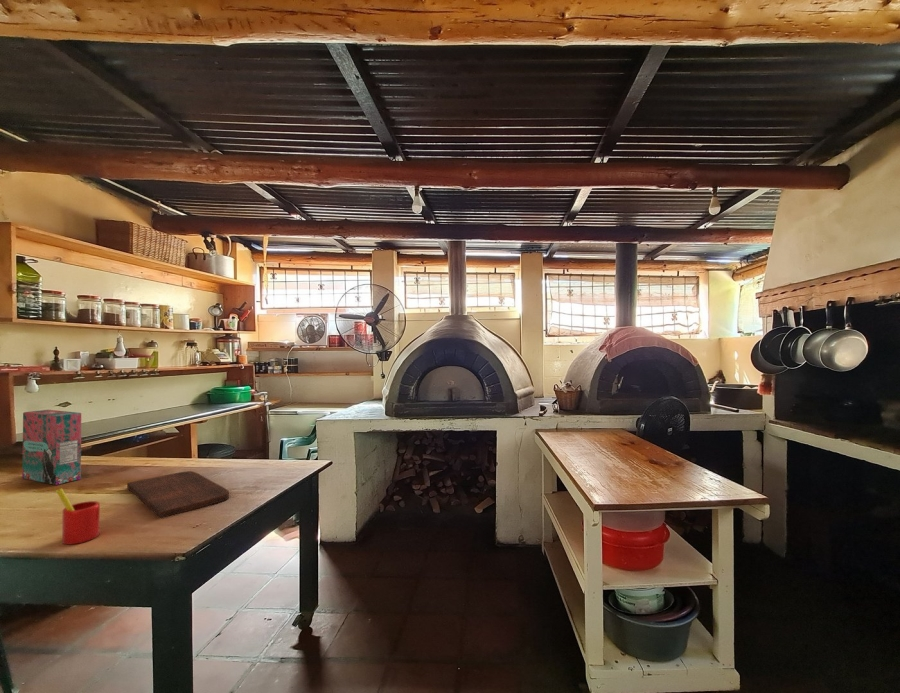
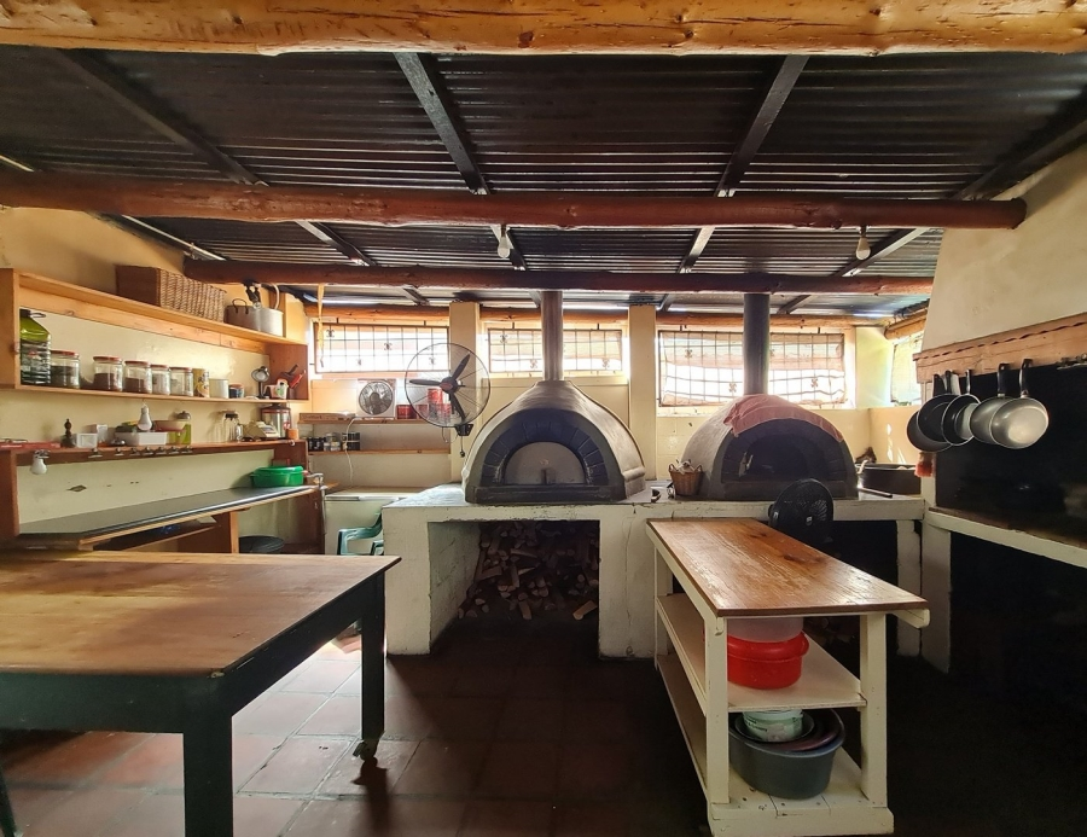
- cereal box (51, 445)
- cutting board (178, 490)
- straw (77, 511)
